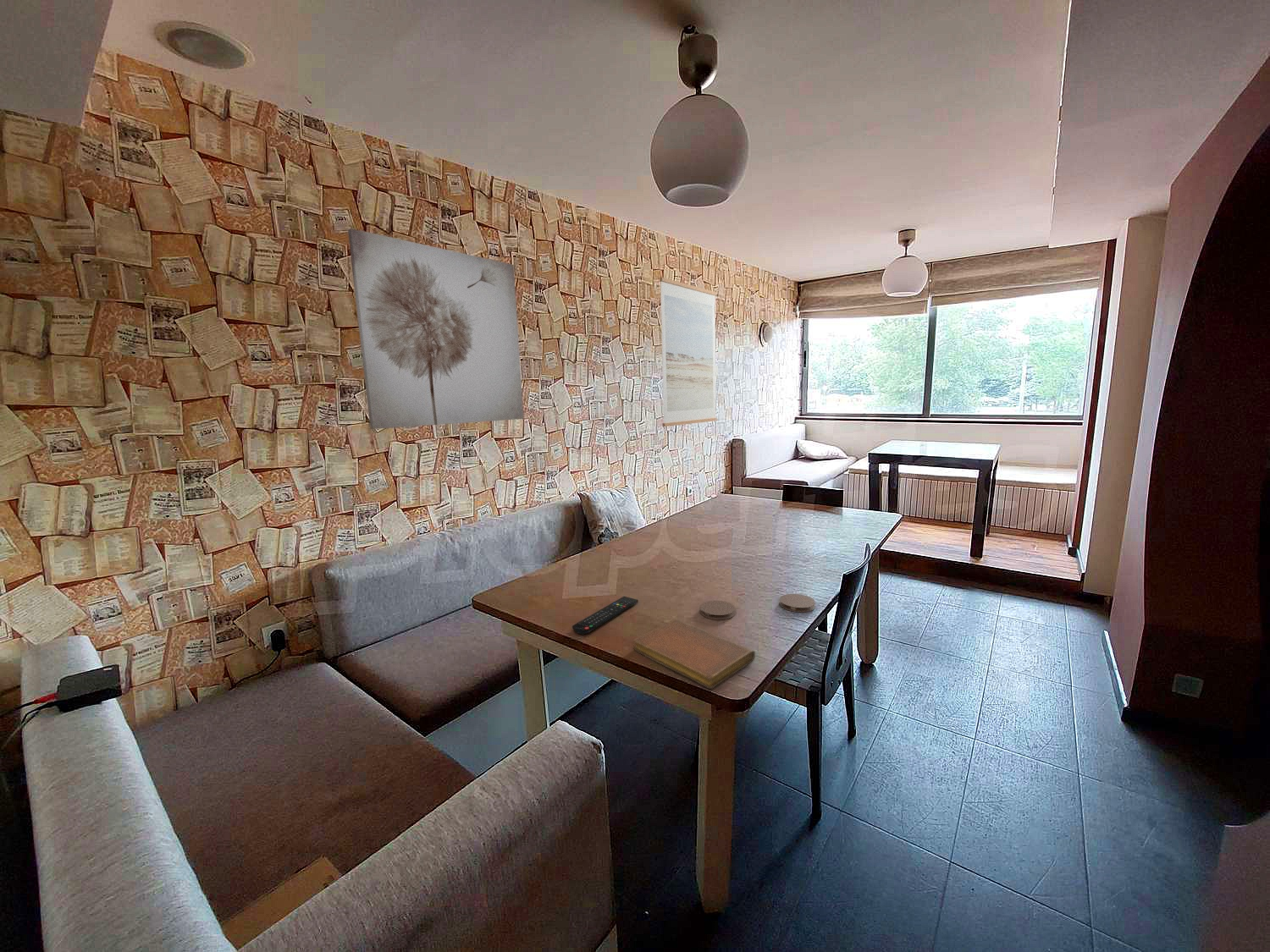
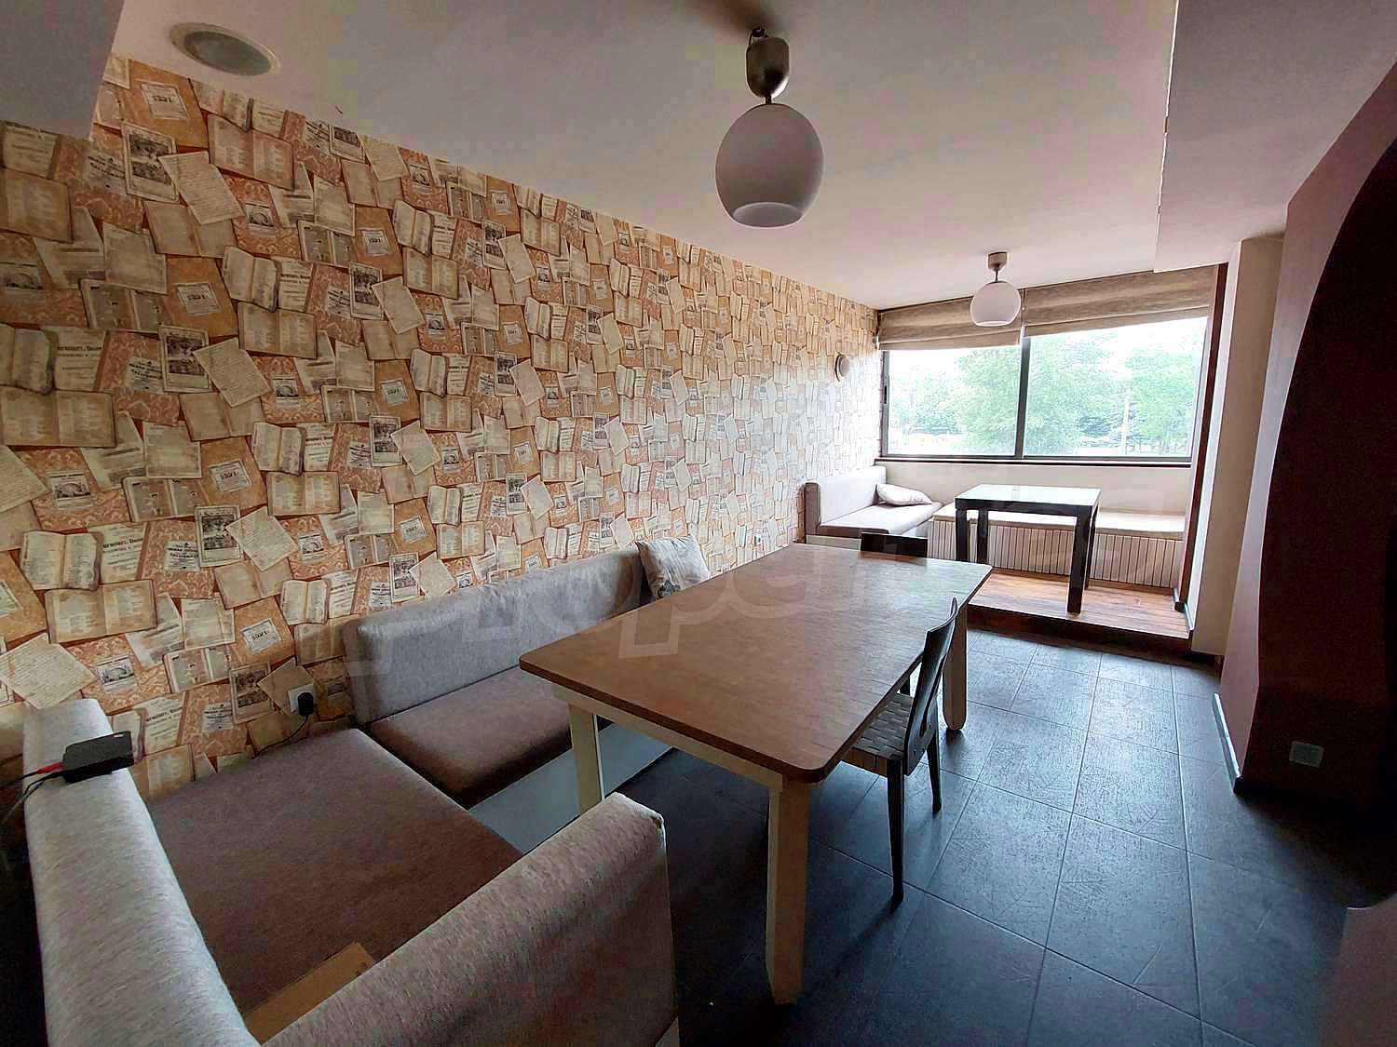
- coaster (717, 609)
- wall art (449, 338)
- wall art (690, 355)
- remote control (606, 614)
- notebook (692, 649)
- coaster (797, 603)
